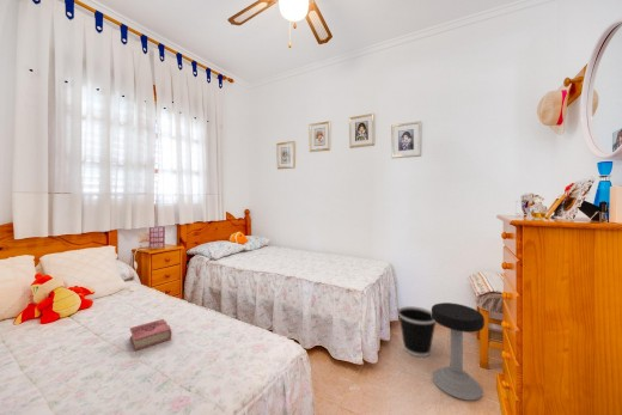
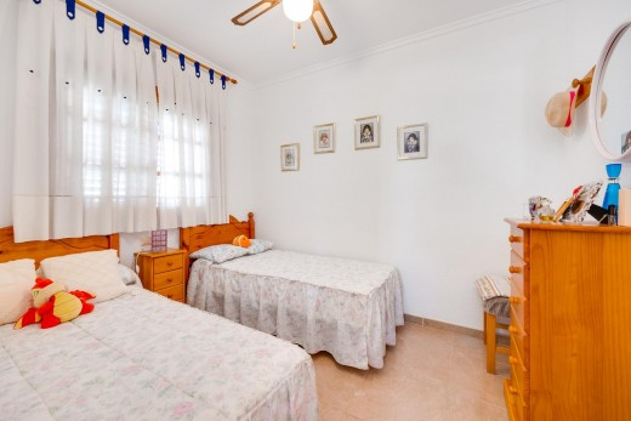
- wastebasket (416, 331)
- stool (456, 347)
- book (151, 332)
